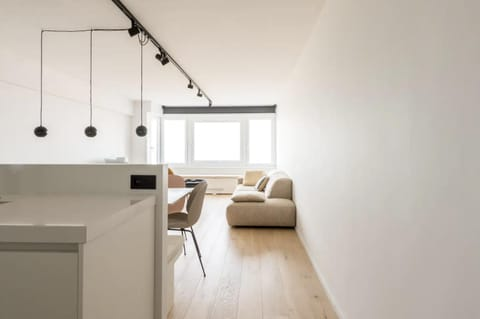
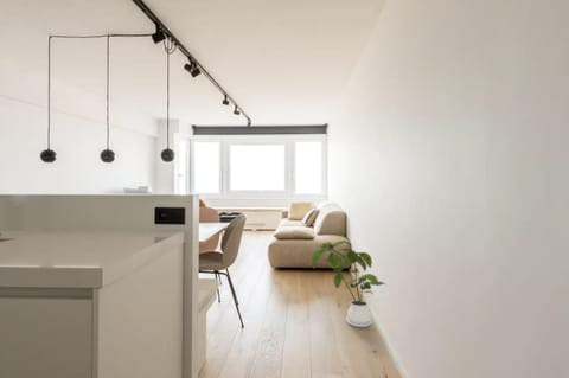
+ house plant (345, 282)
